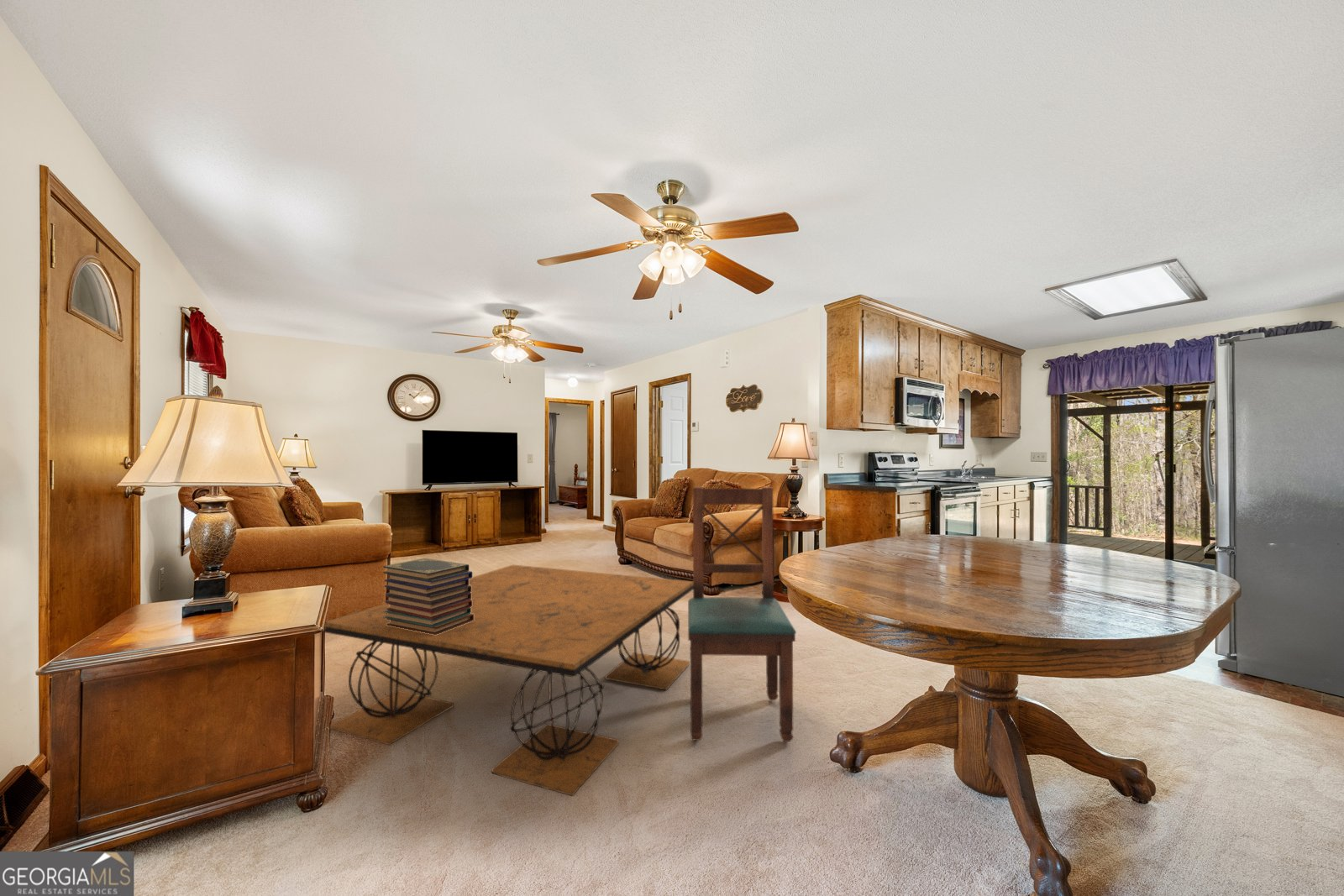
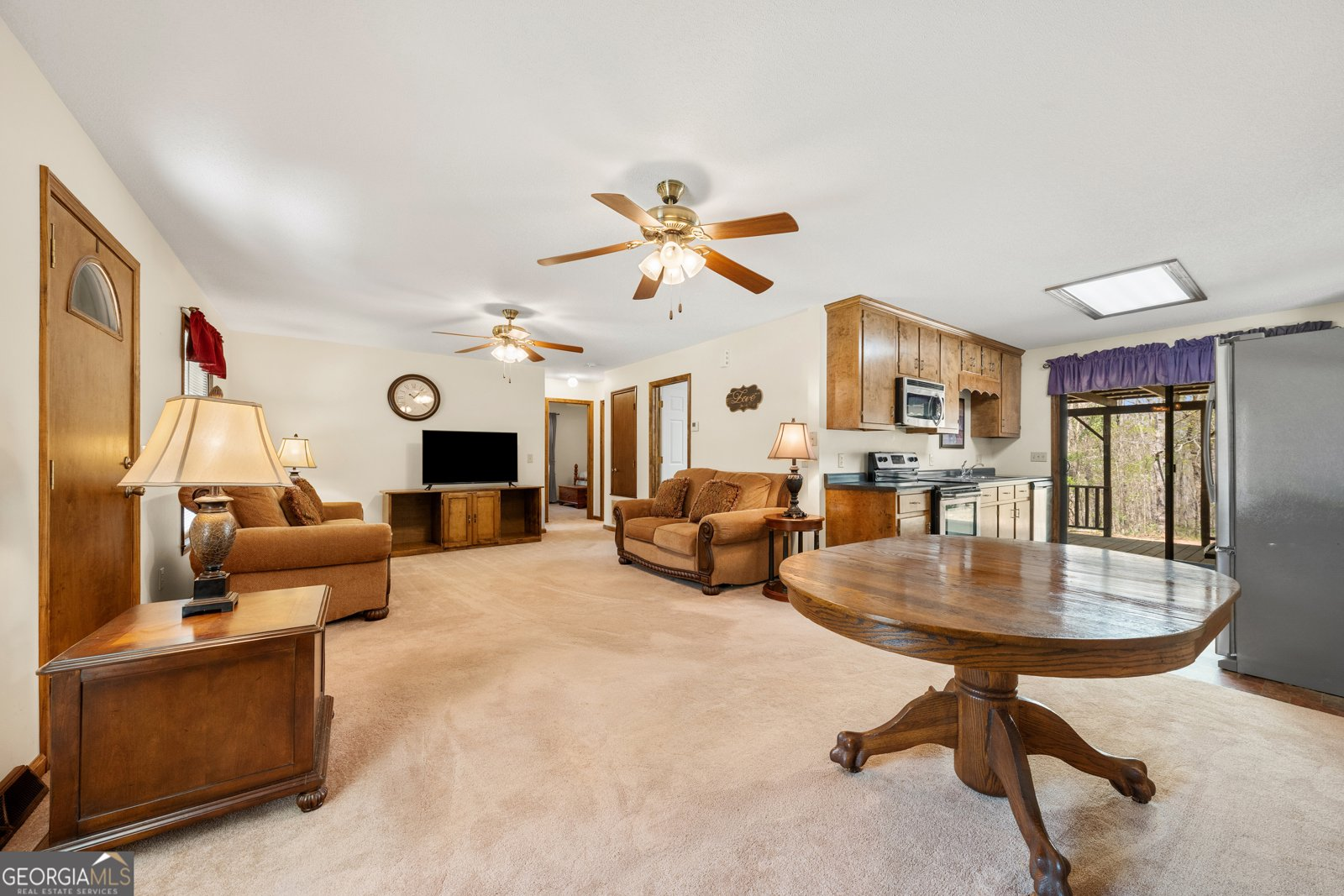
- dining chair (737, 604)
- coffee table (533, 645)
- book stack (428, 593)
